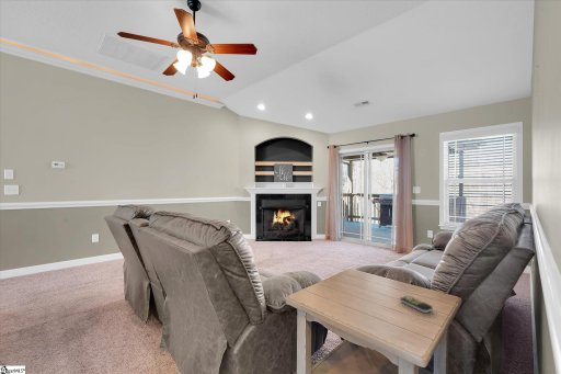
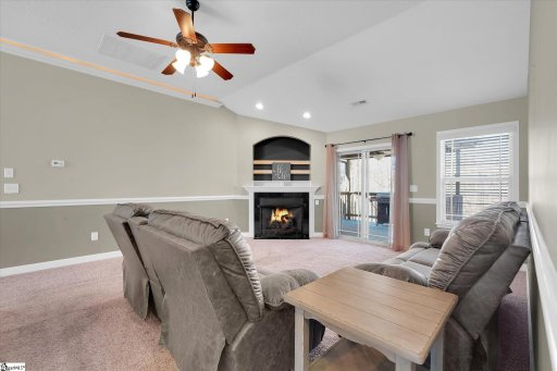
- remote control (415, 303)
